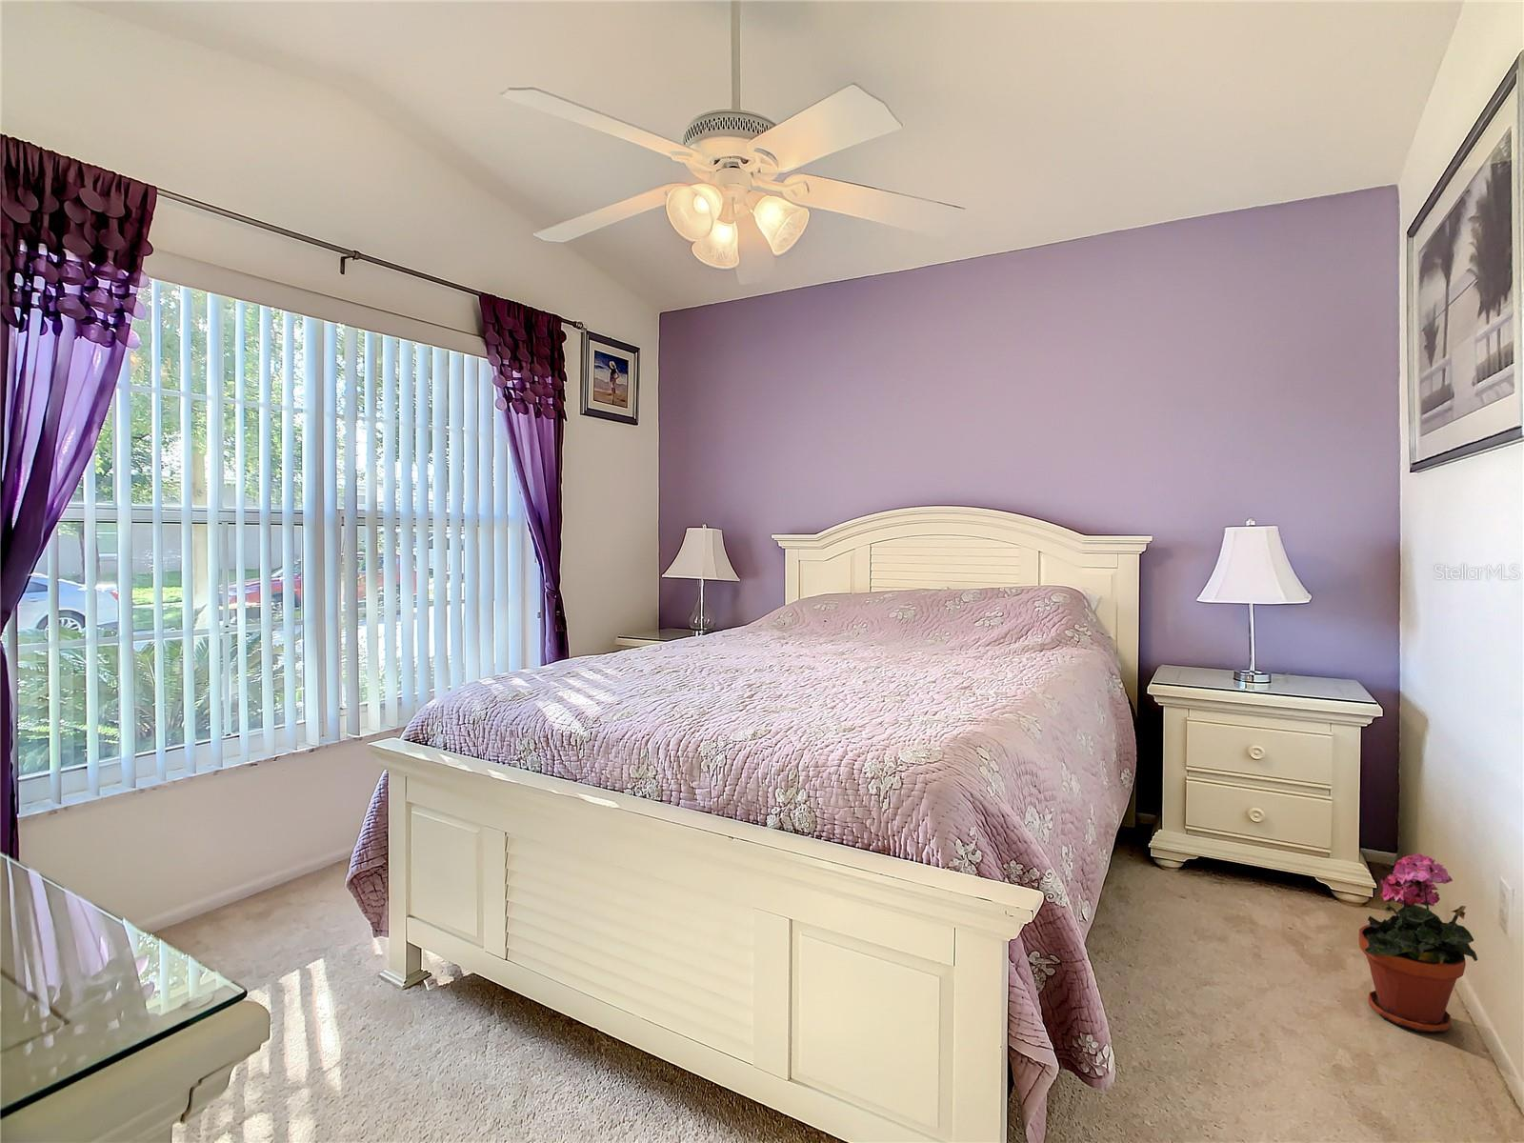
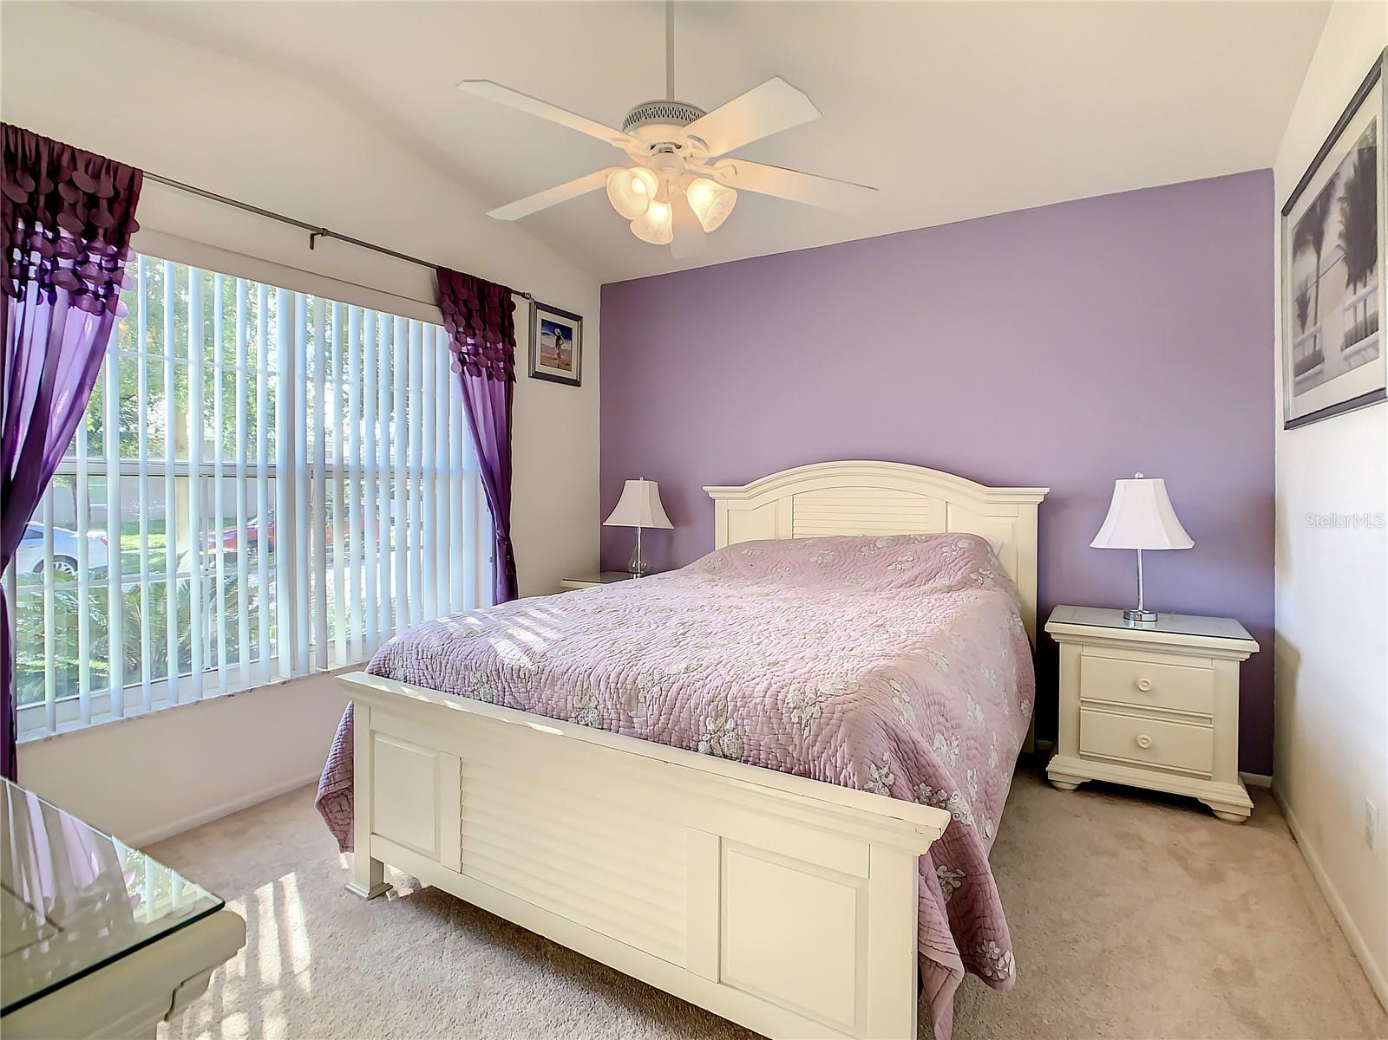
- potted plant (1415, 933)
